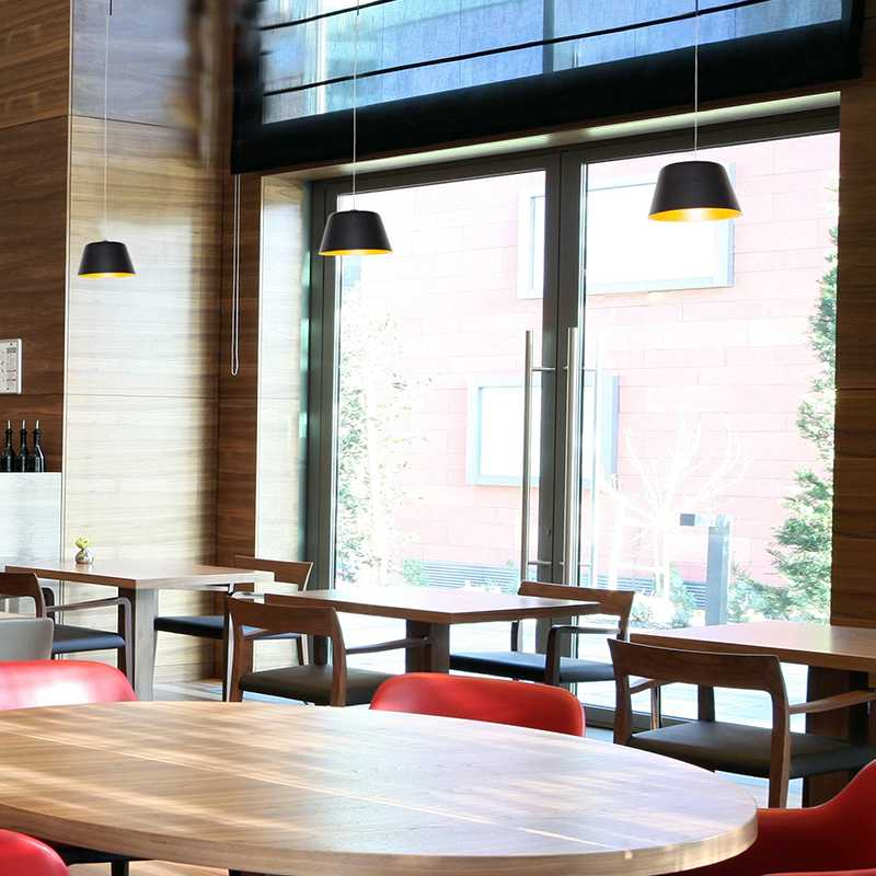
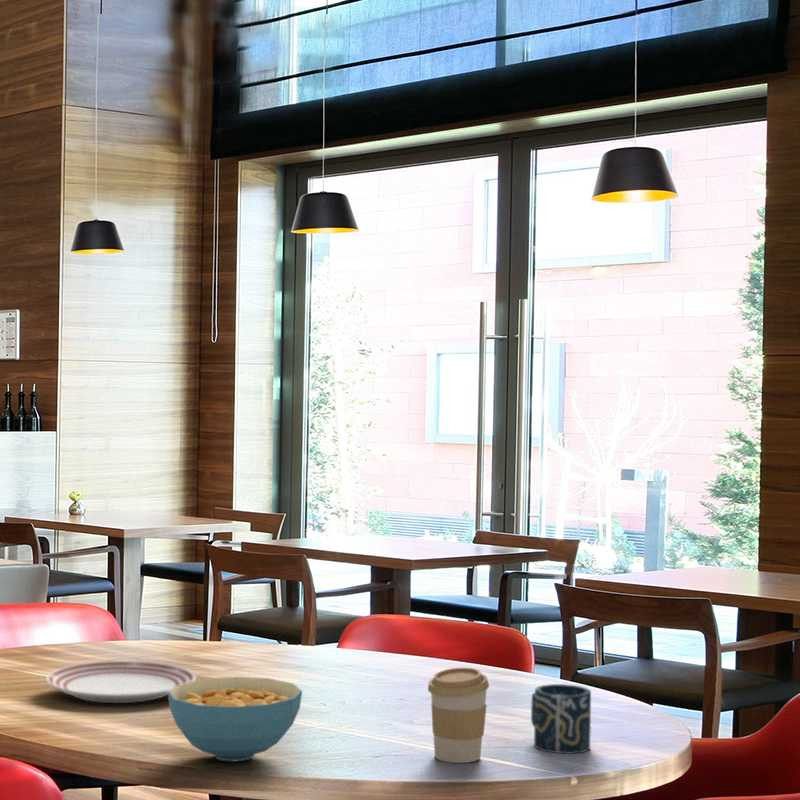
+ cereal bowl (234, 723)
+ coffee cup (458, 713)
+ dinner plate (121, 683)
+ cup (556, 716)
